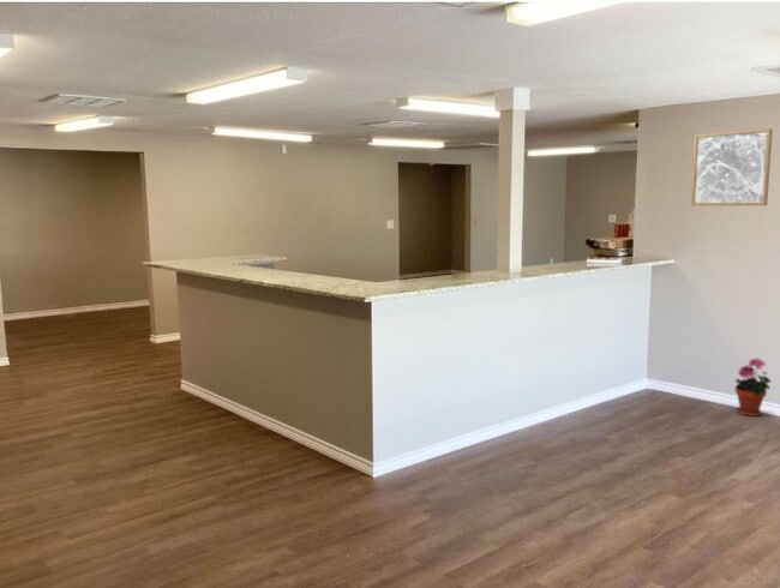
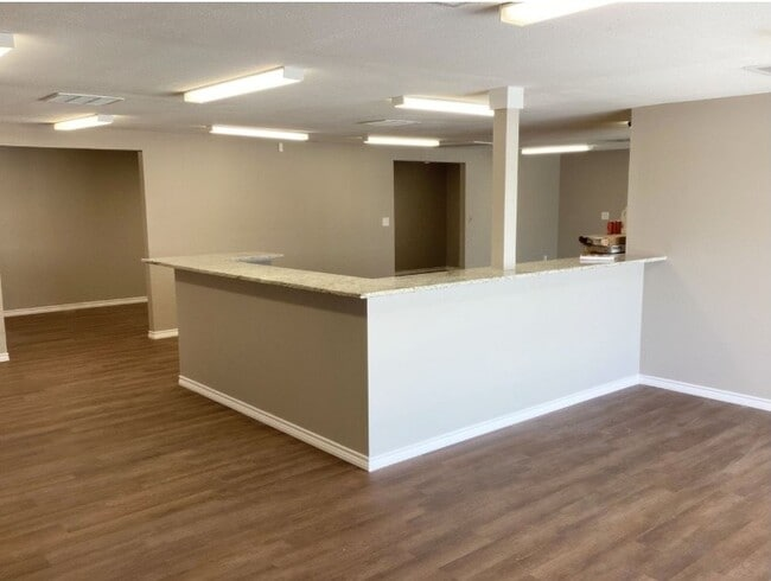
- potted plant (751, 385)
- wall art (730, 168)
